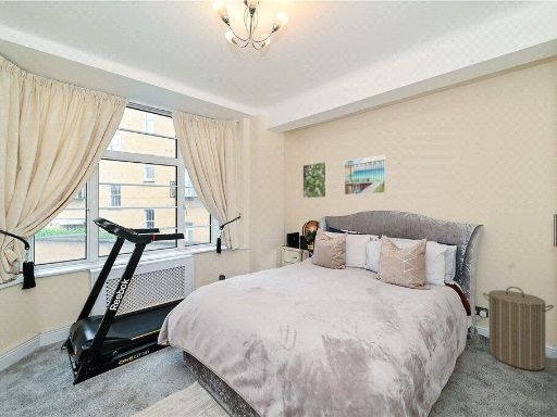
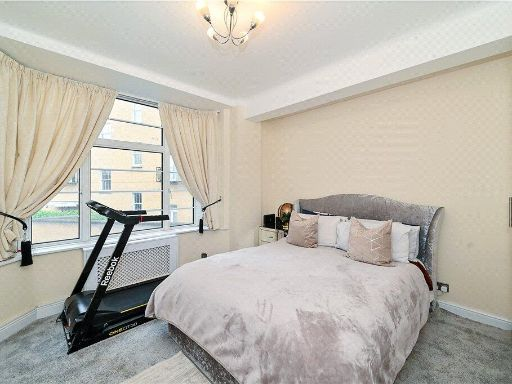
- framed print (363, 176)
- laundry hamper (516, 321)
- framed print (314, 180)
